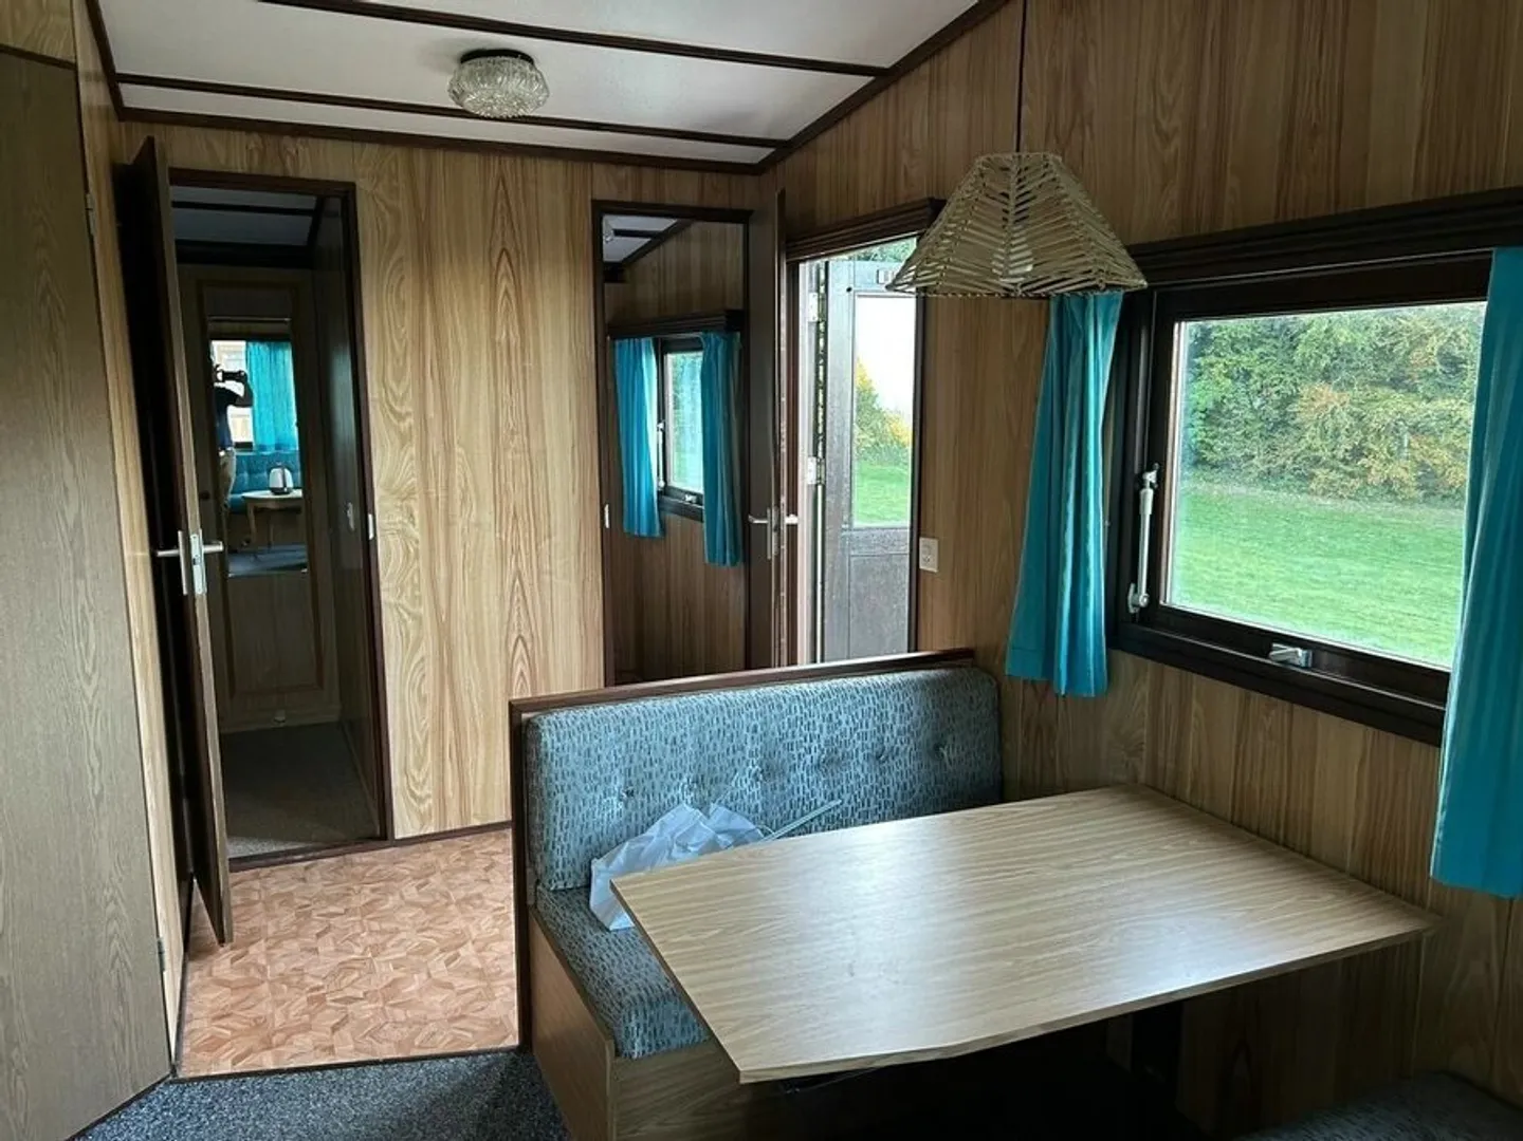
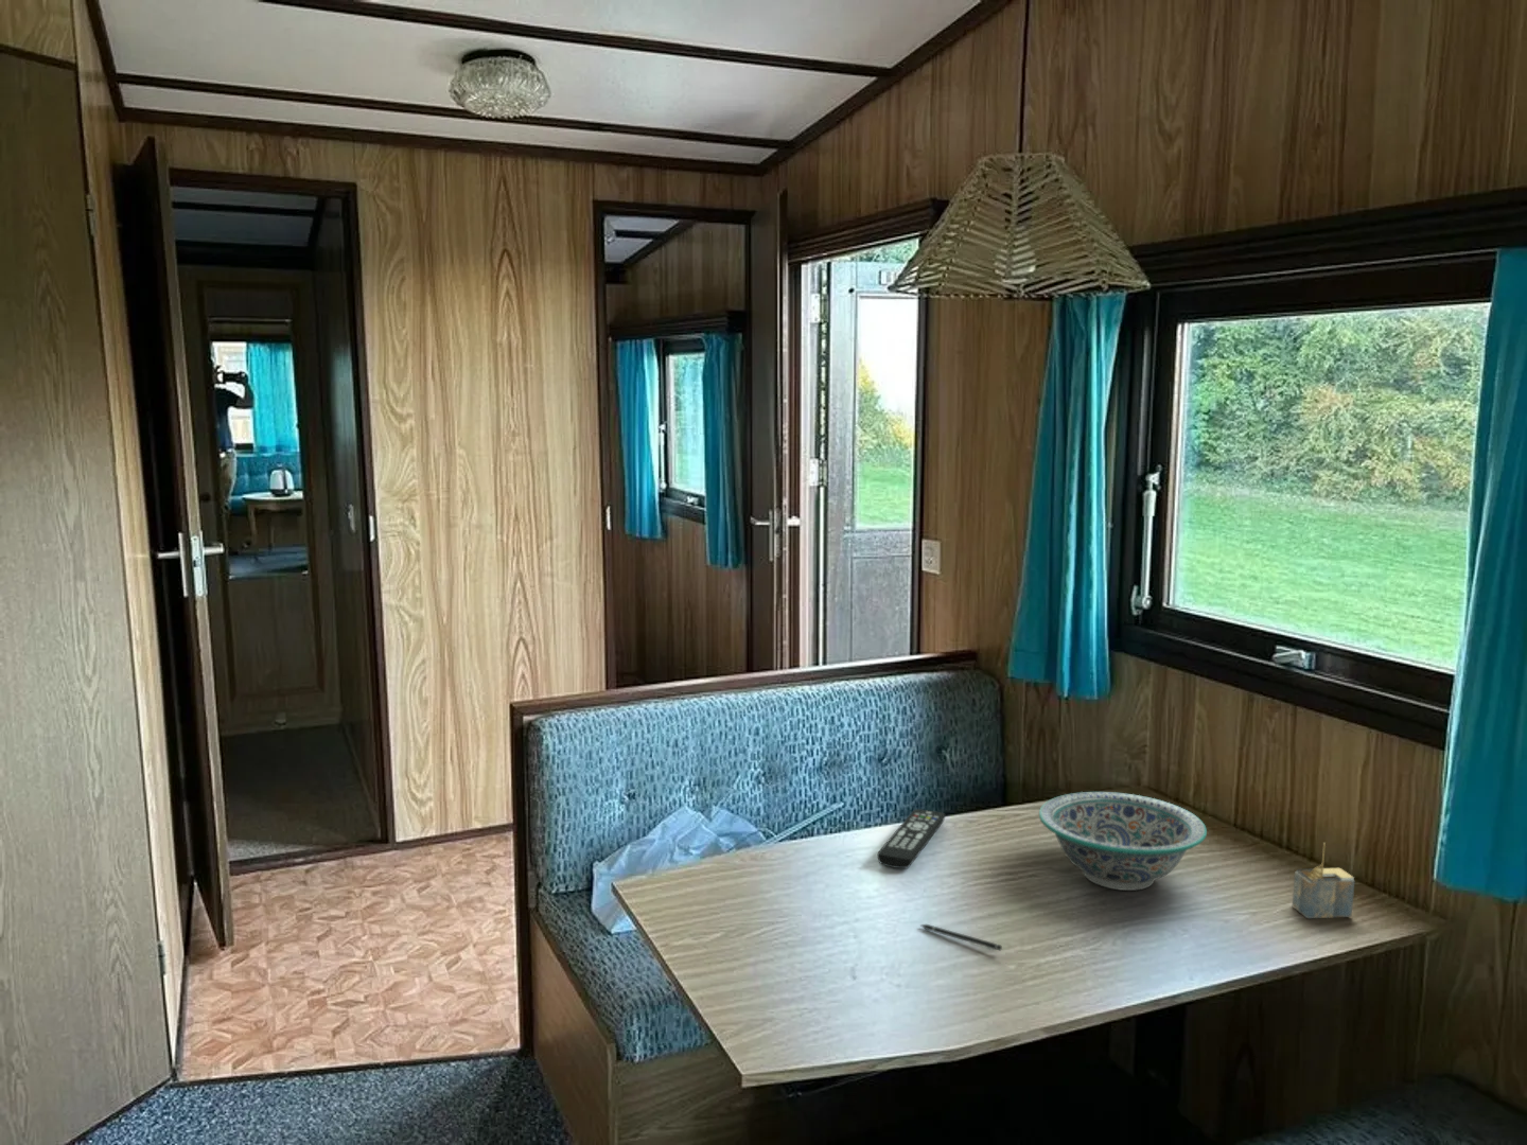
+ pen (958, 936)
+ remote control (911, 836)
+ decorative bowl (1118, 847)
+ architectural model (1324, 876)
